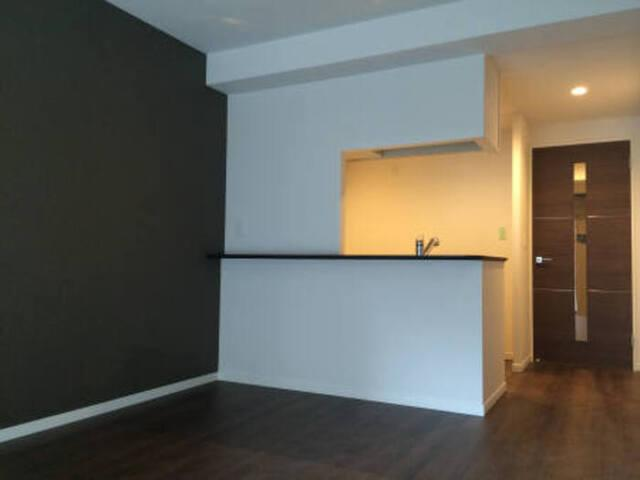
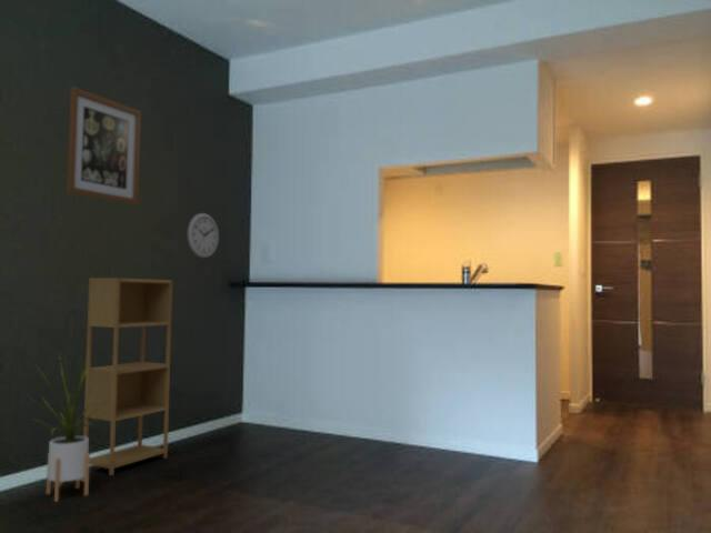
+ house plant (71, 422)
+ wall clock (203, 235)
+ wall art (106, 149)
+ shelving unit (129, 370)
